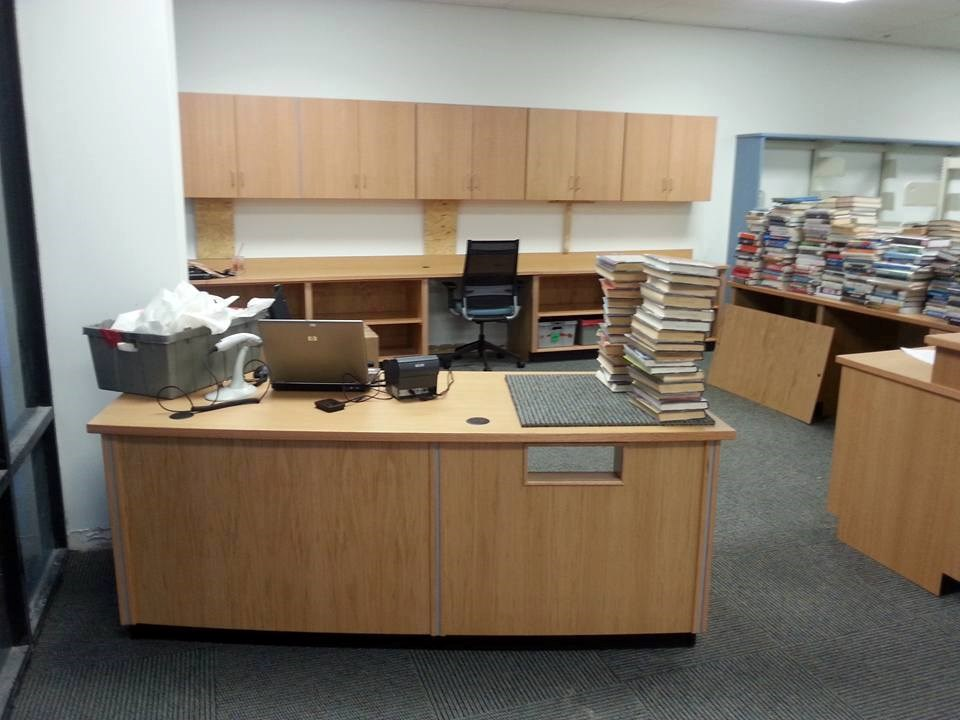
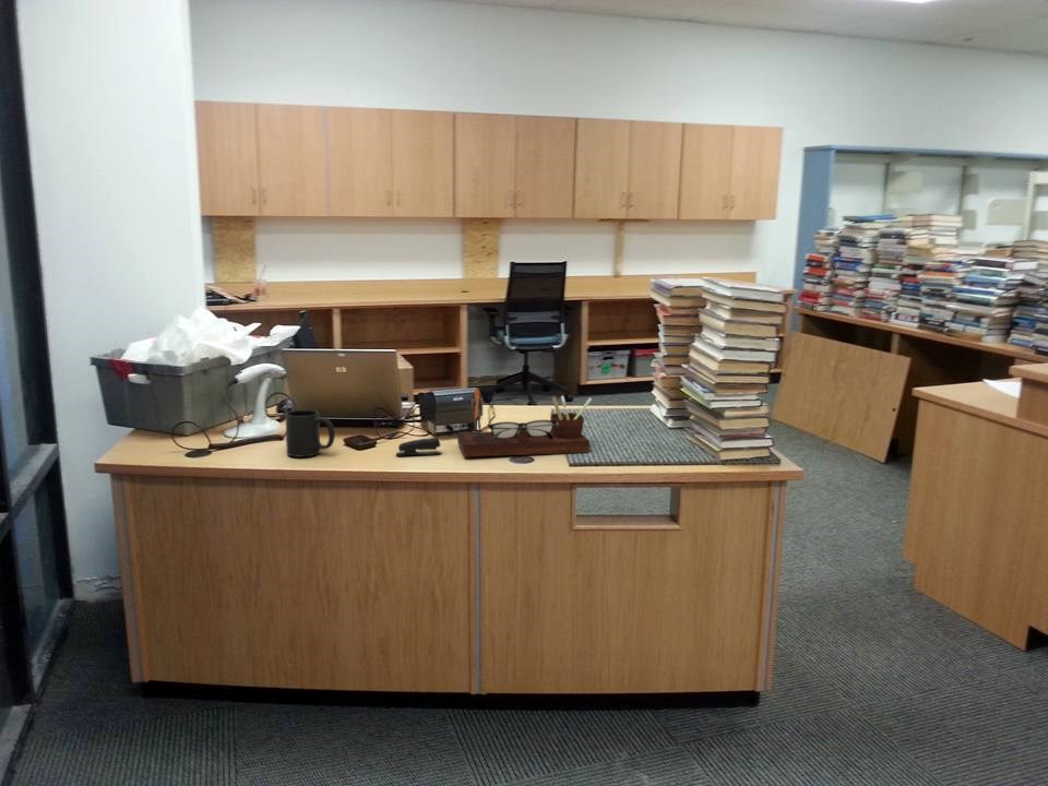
+ desk organizer (529, 421)
+ stapler (418, 445)
+ mug (308, 433)
